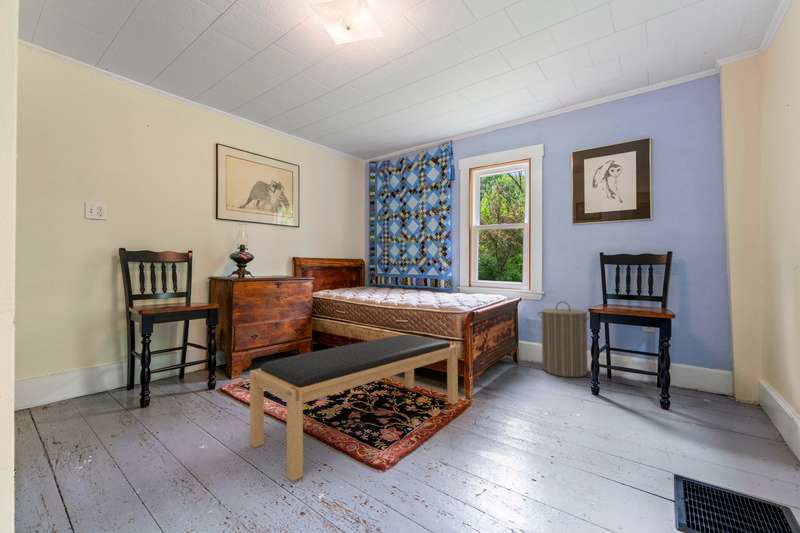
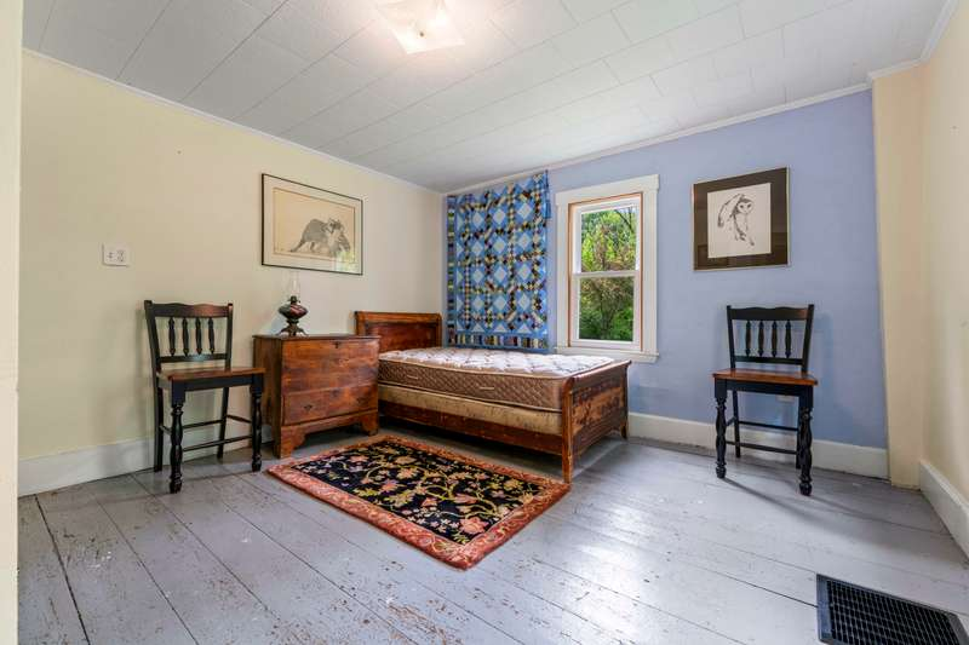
- bench (365, 383)
- laundry hamper (564, 336)
